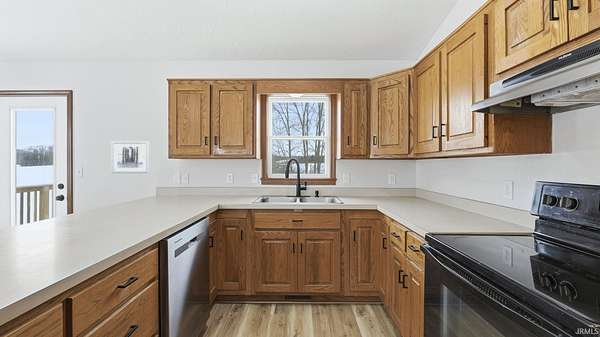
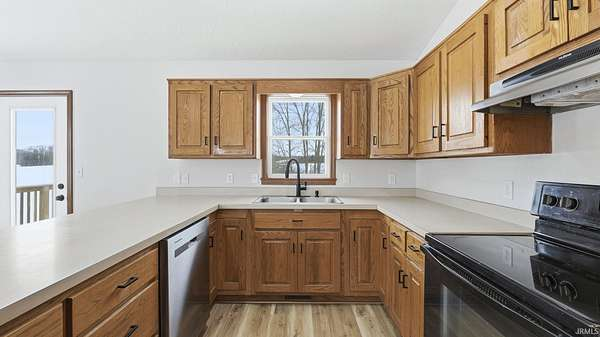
- wall art (130, 157)
